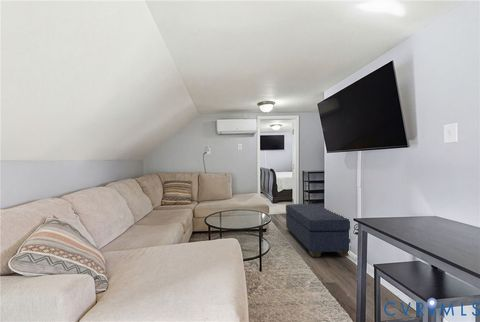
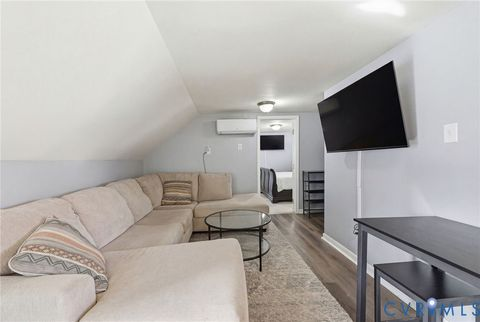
- ottoman (313, 225)
